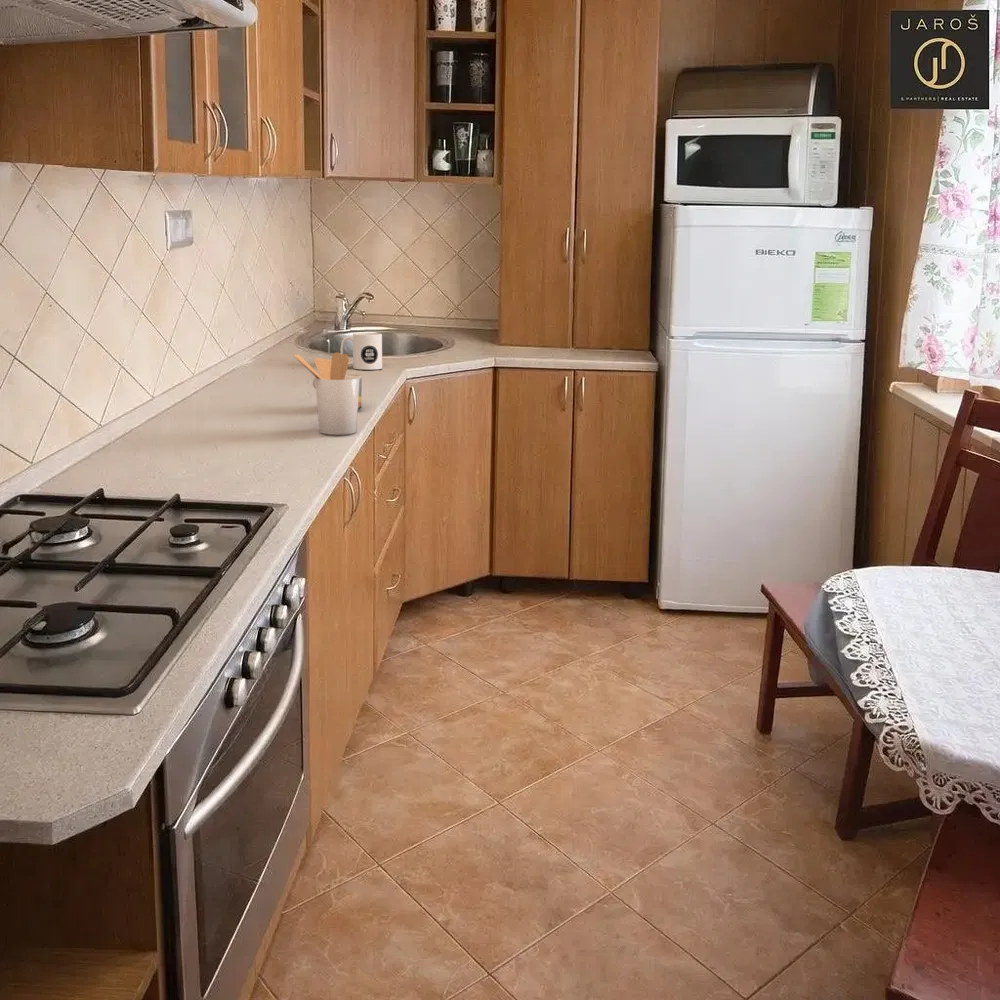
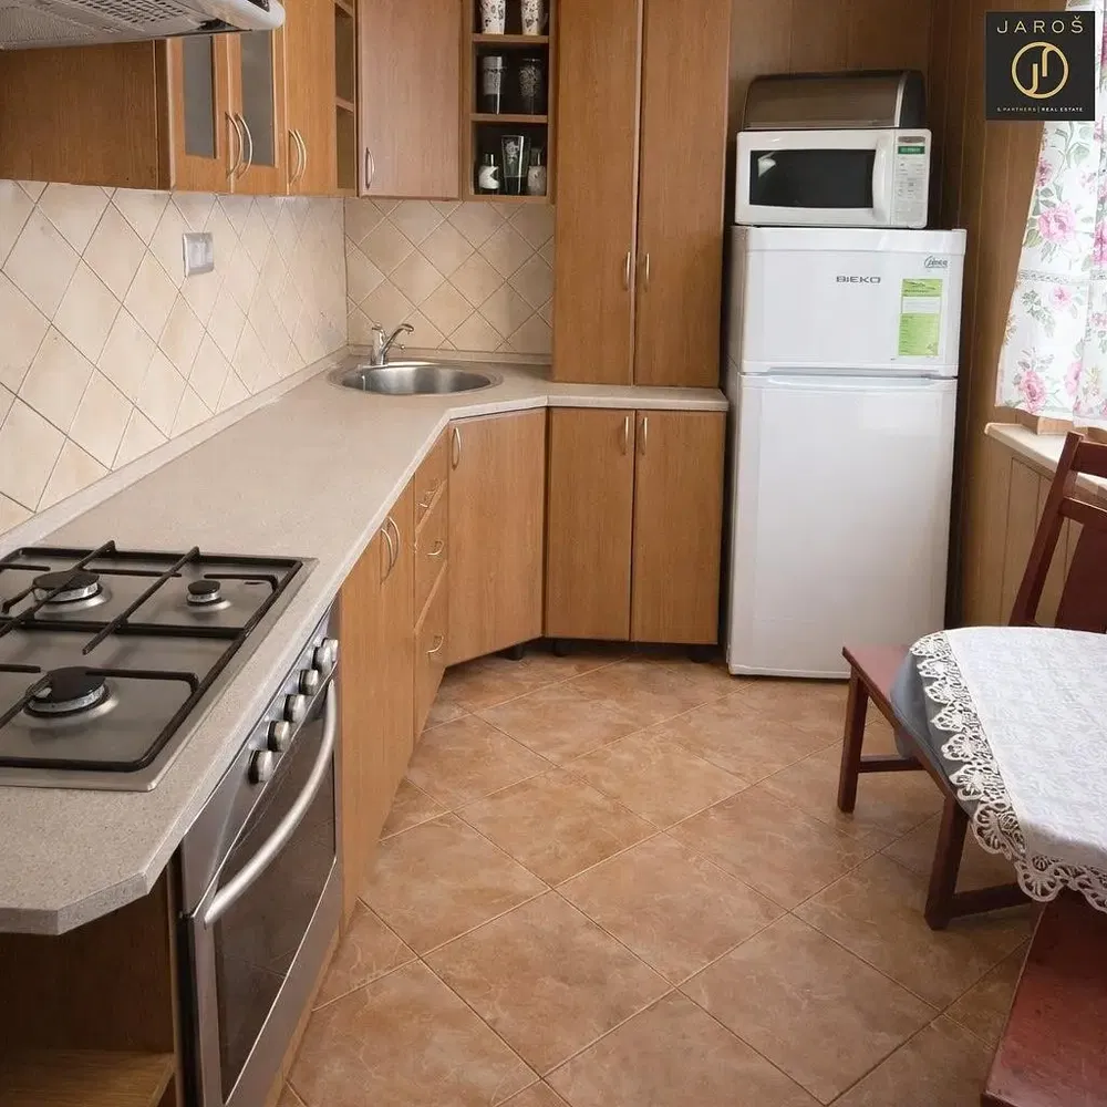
- mug (361, 351)
- utensil holder (325, 391)
- mug (346, 375)
